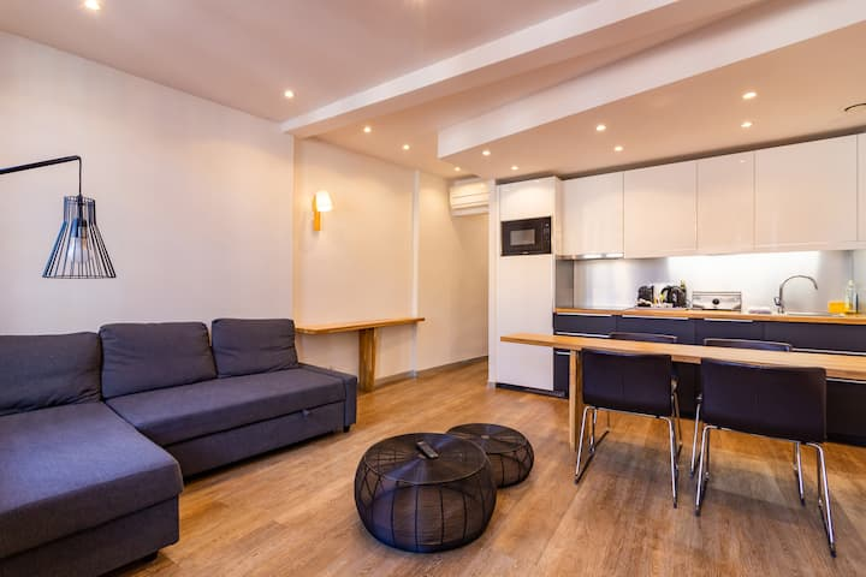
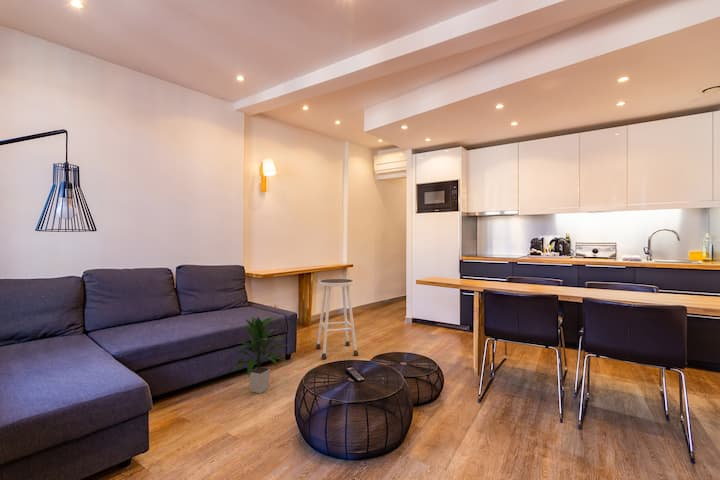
+ stool (336, 322)
+ indoor plant (258, 352)
